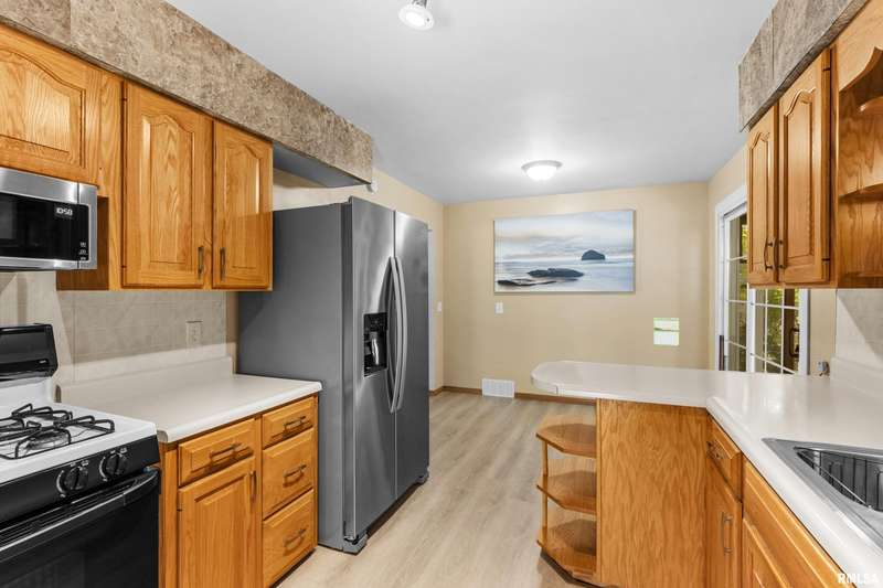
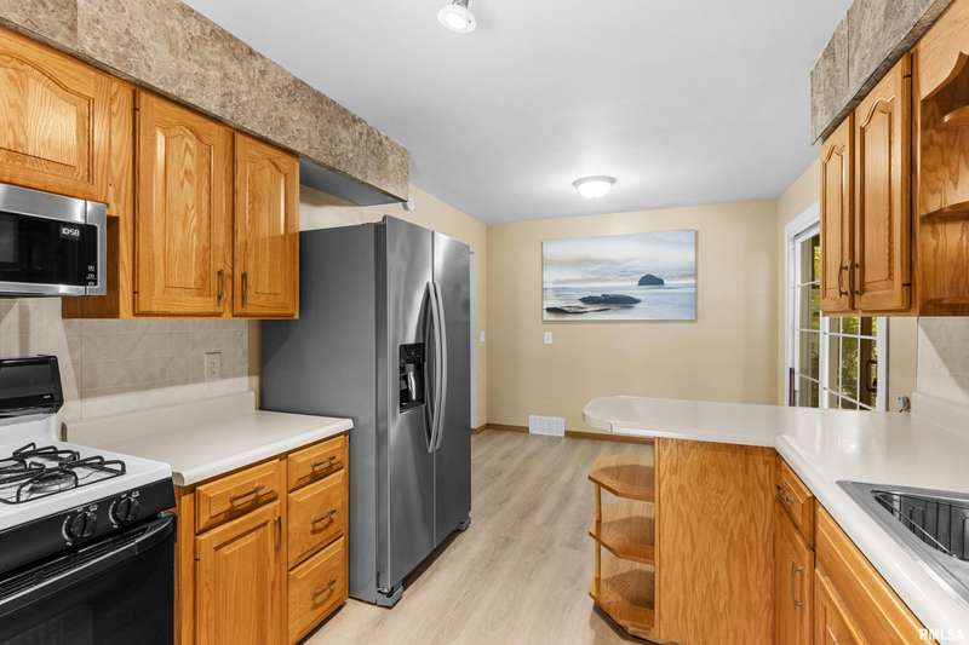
- calendar (666, 331)
